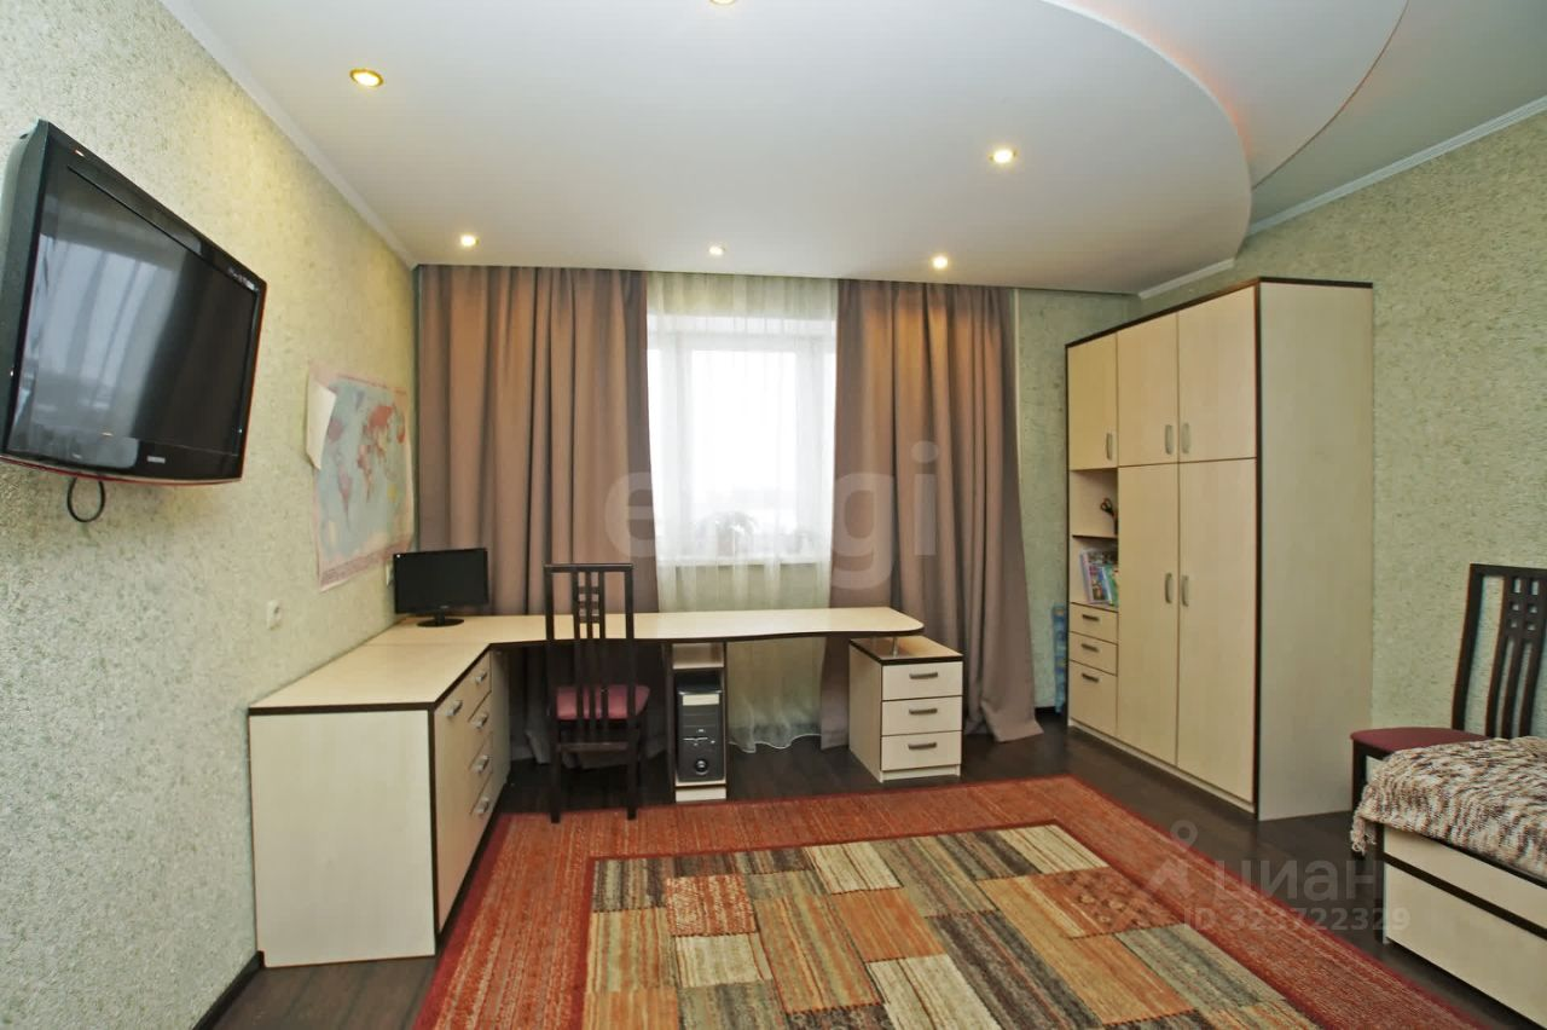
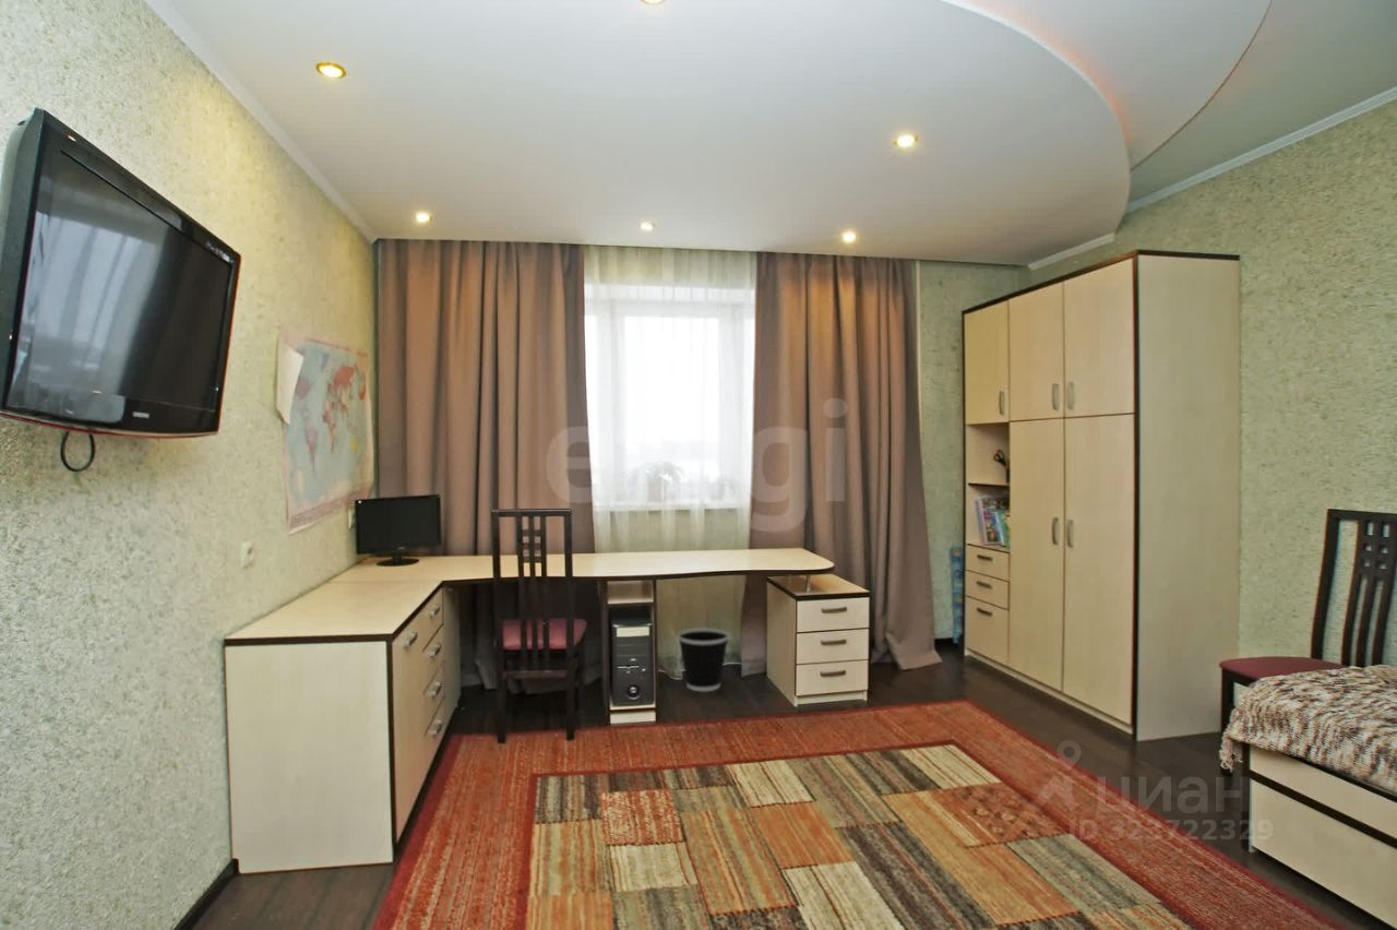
+ wastebasket (703, 659)
